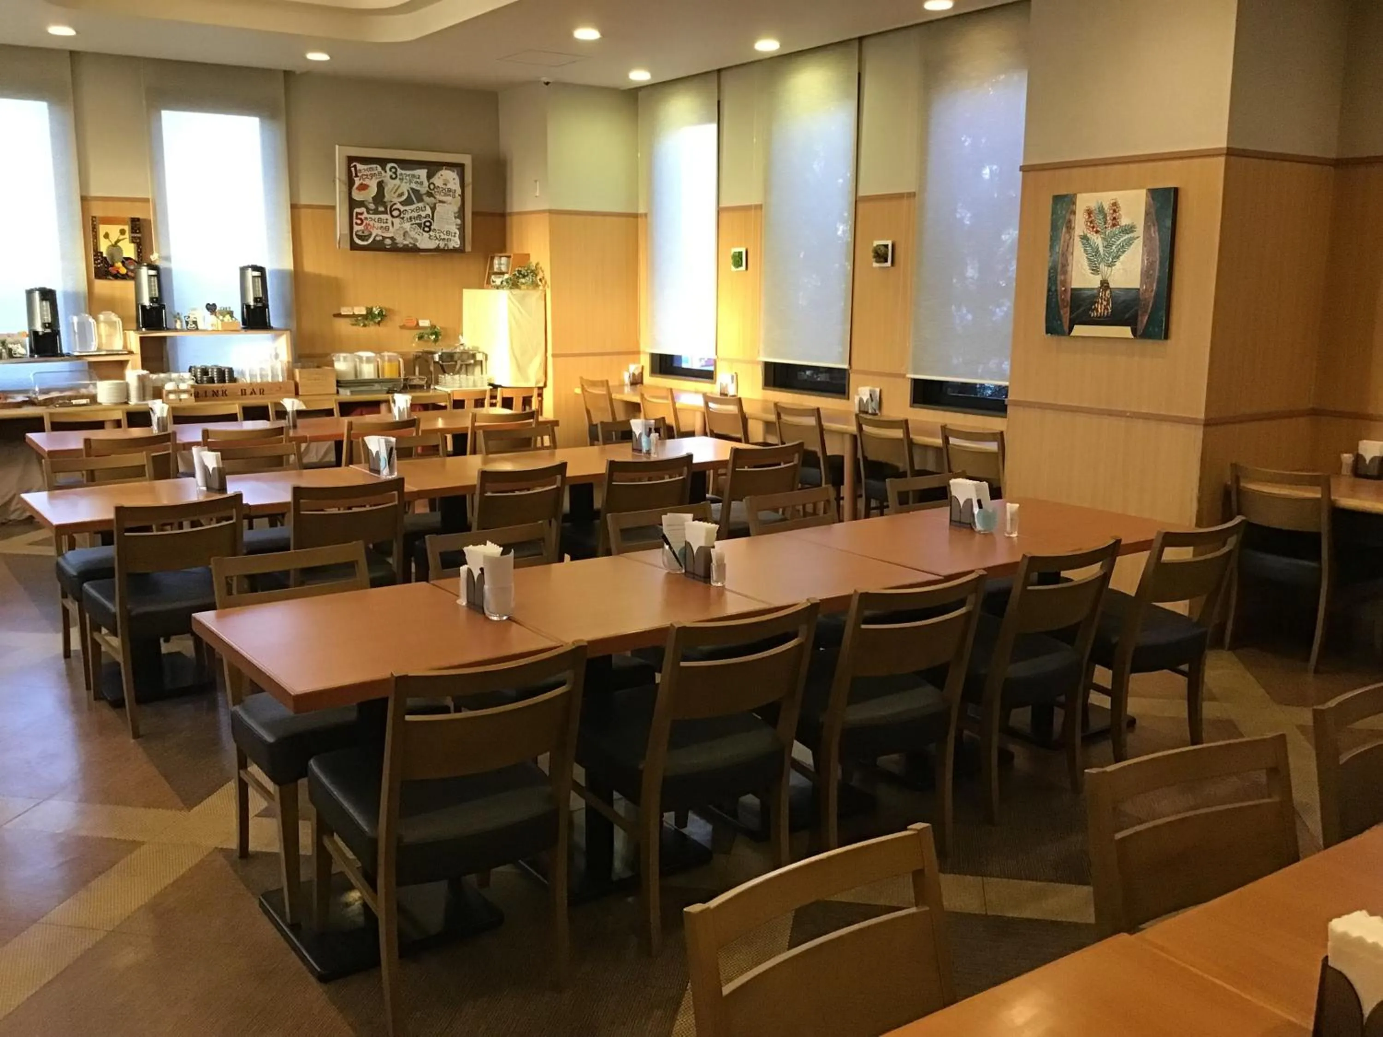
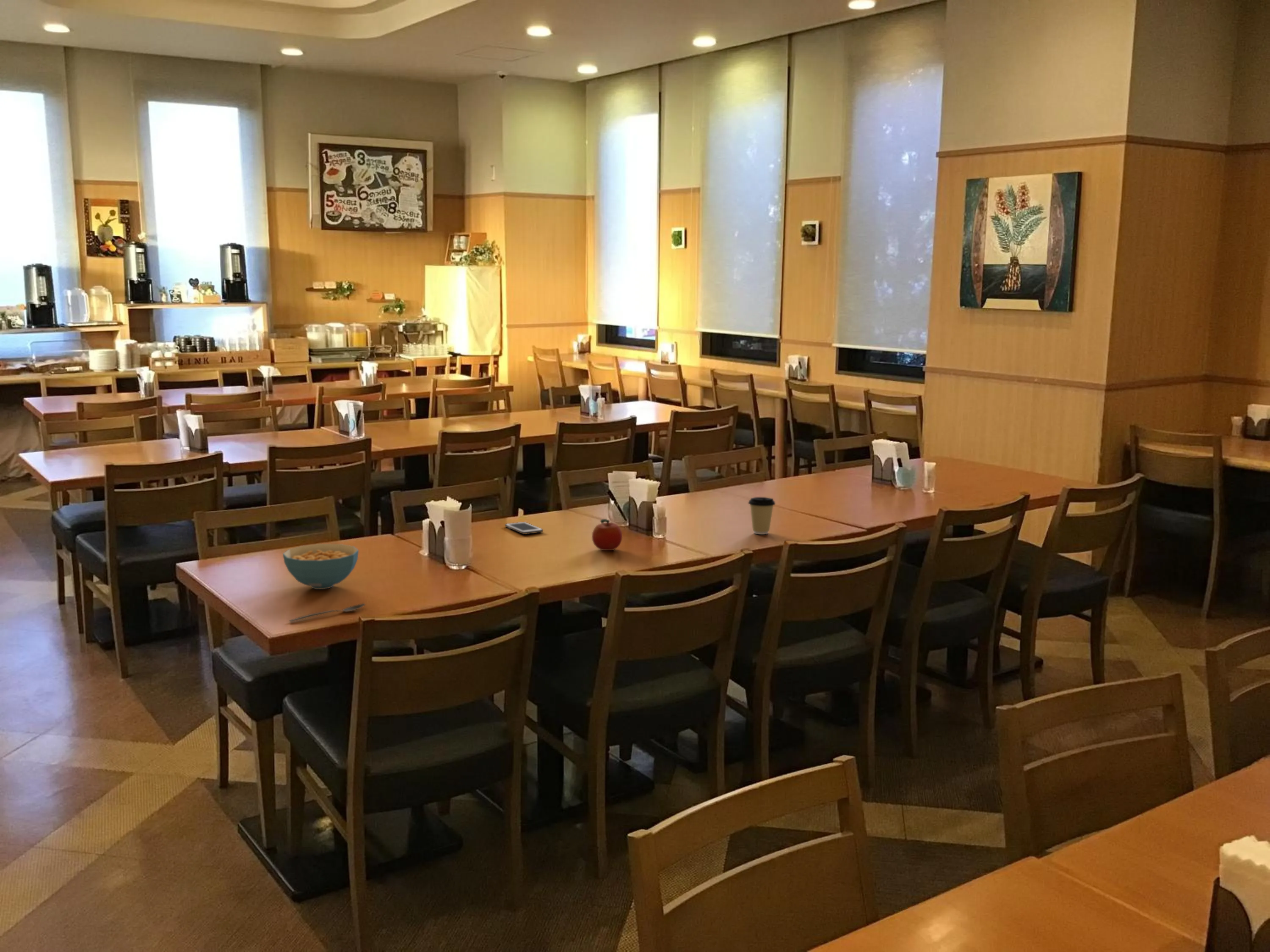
+ cereal bowl (321, 569)
+ spoon (328, 612)
+ fruit (607, 534)
+ cell phone (524, 528)
+ coffee cup (761, 515)
